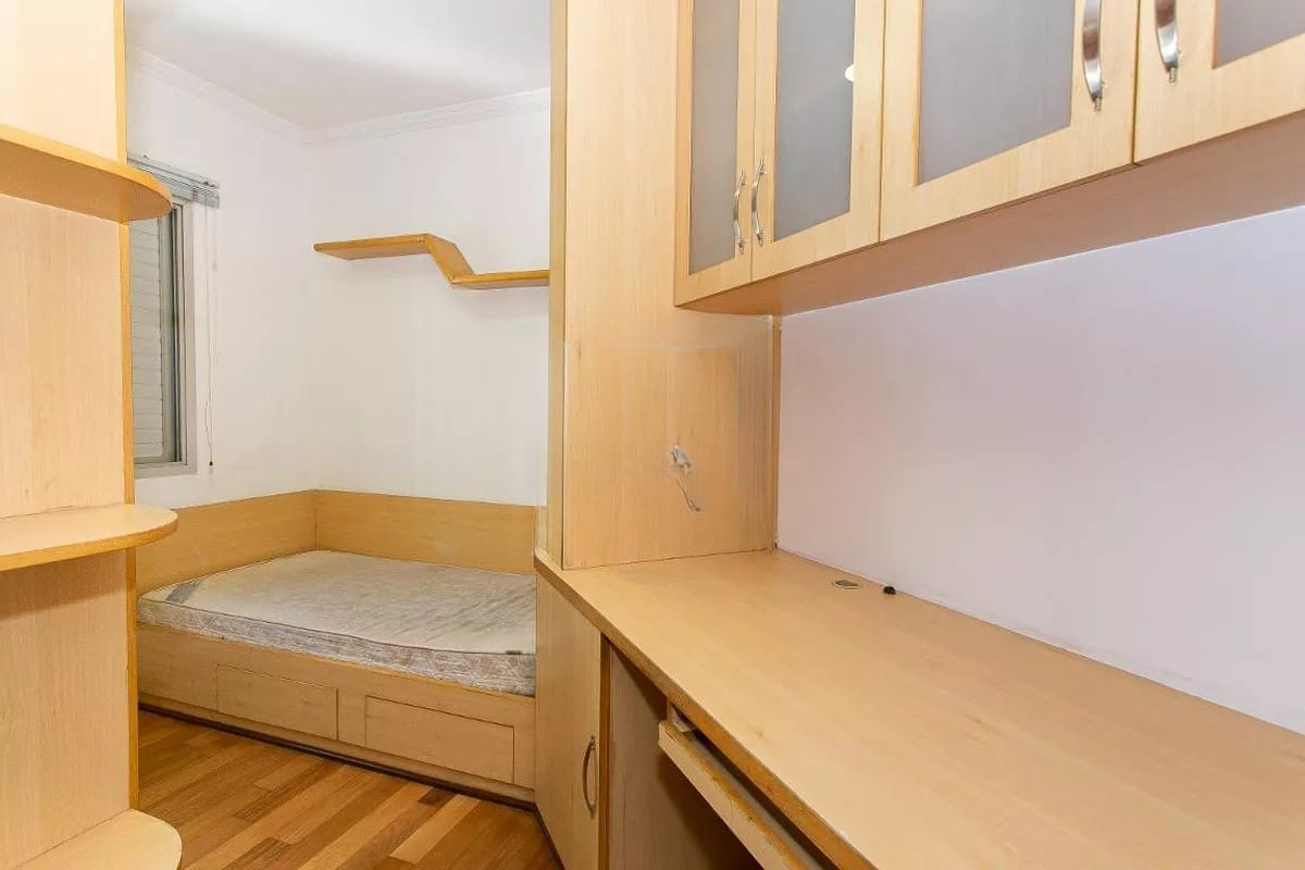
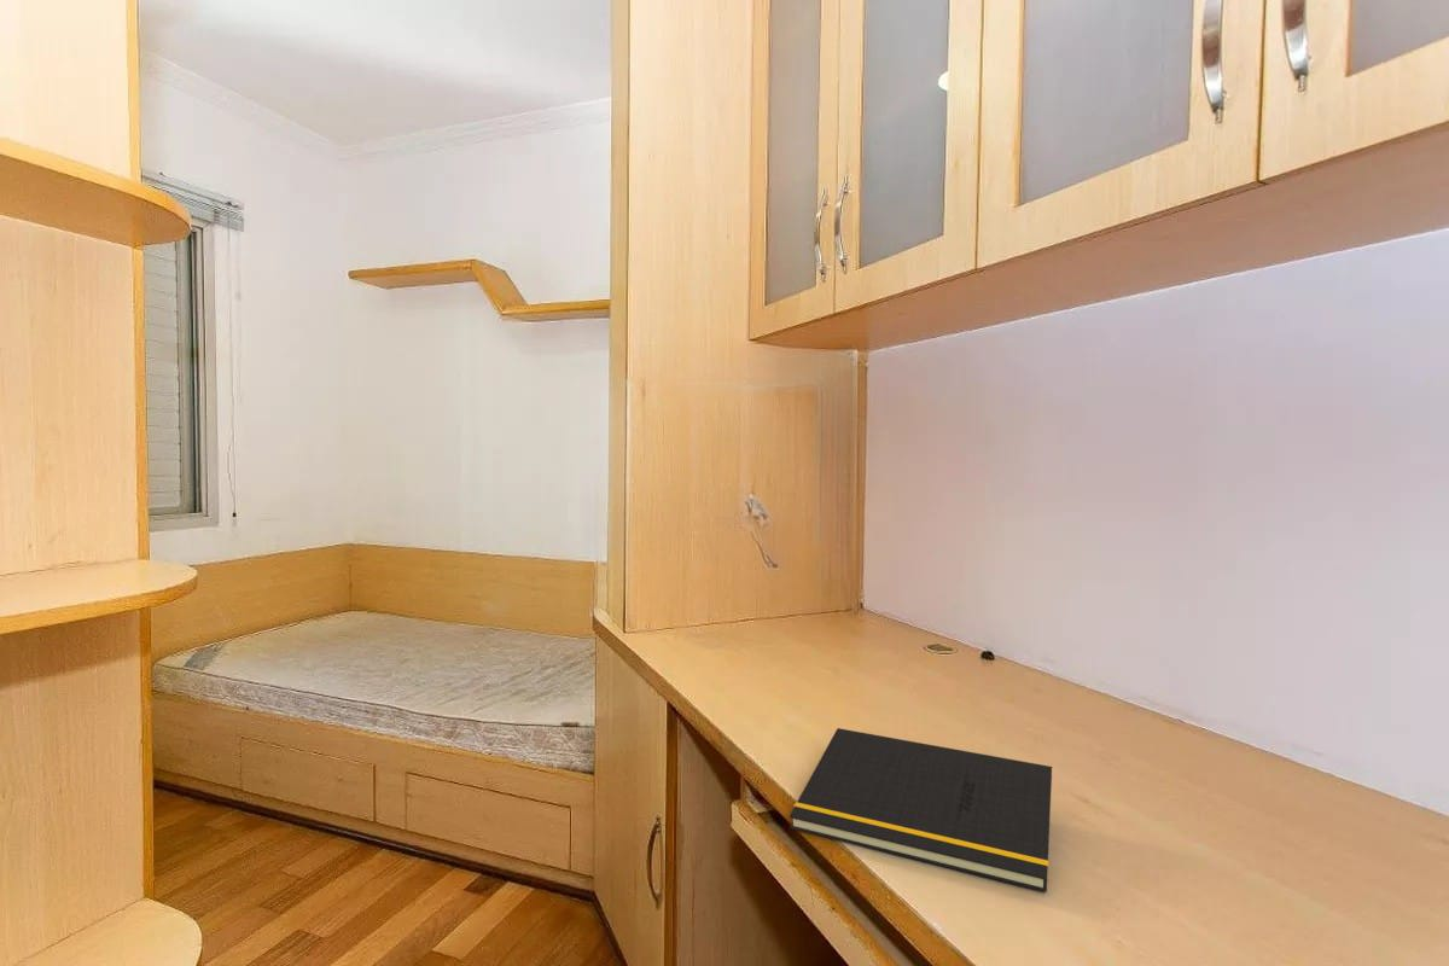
+ notepad (924, 796)
